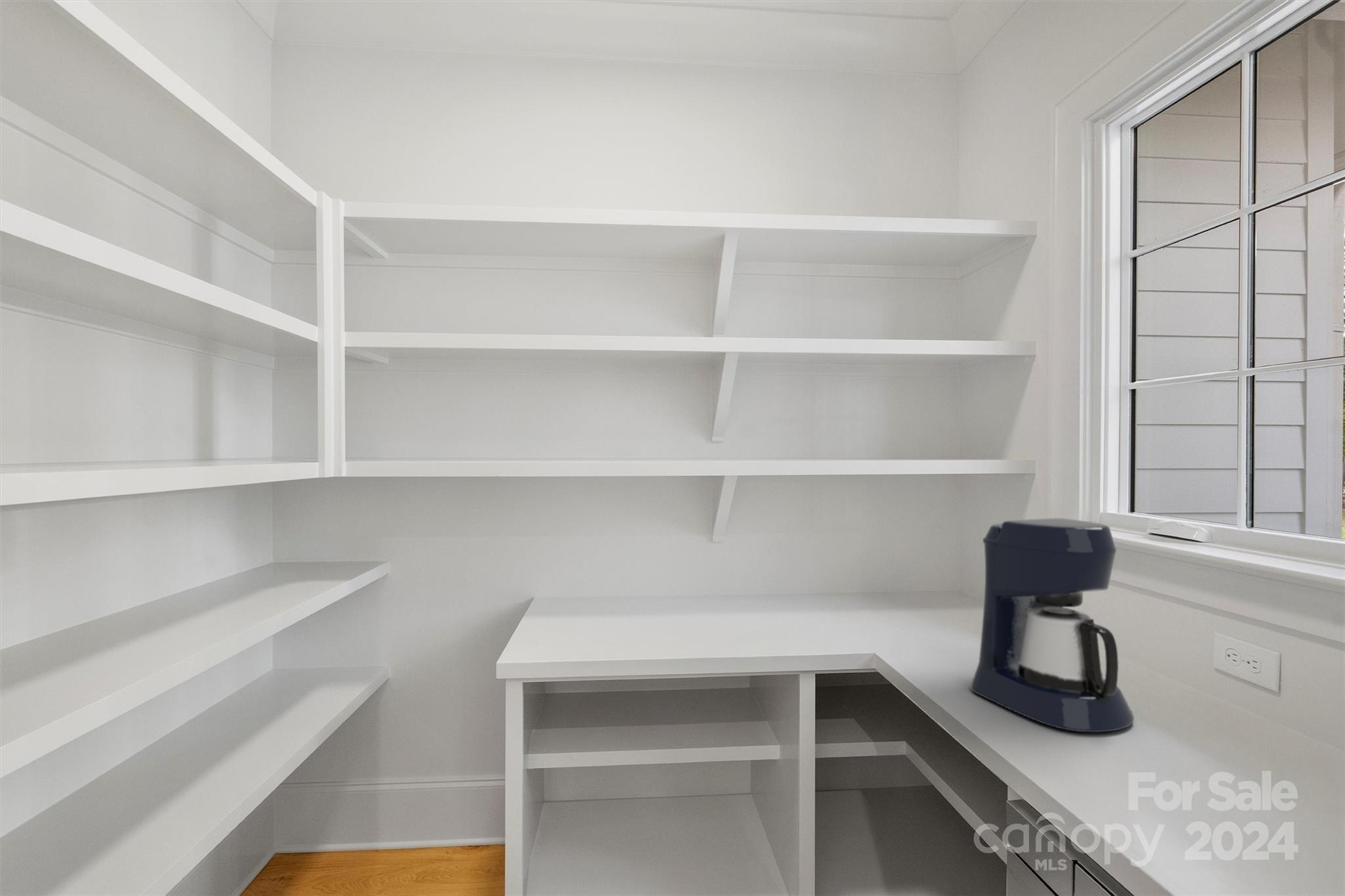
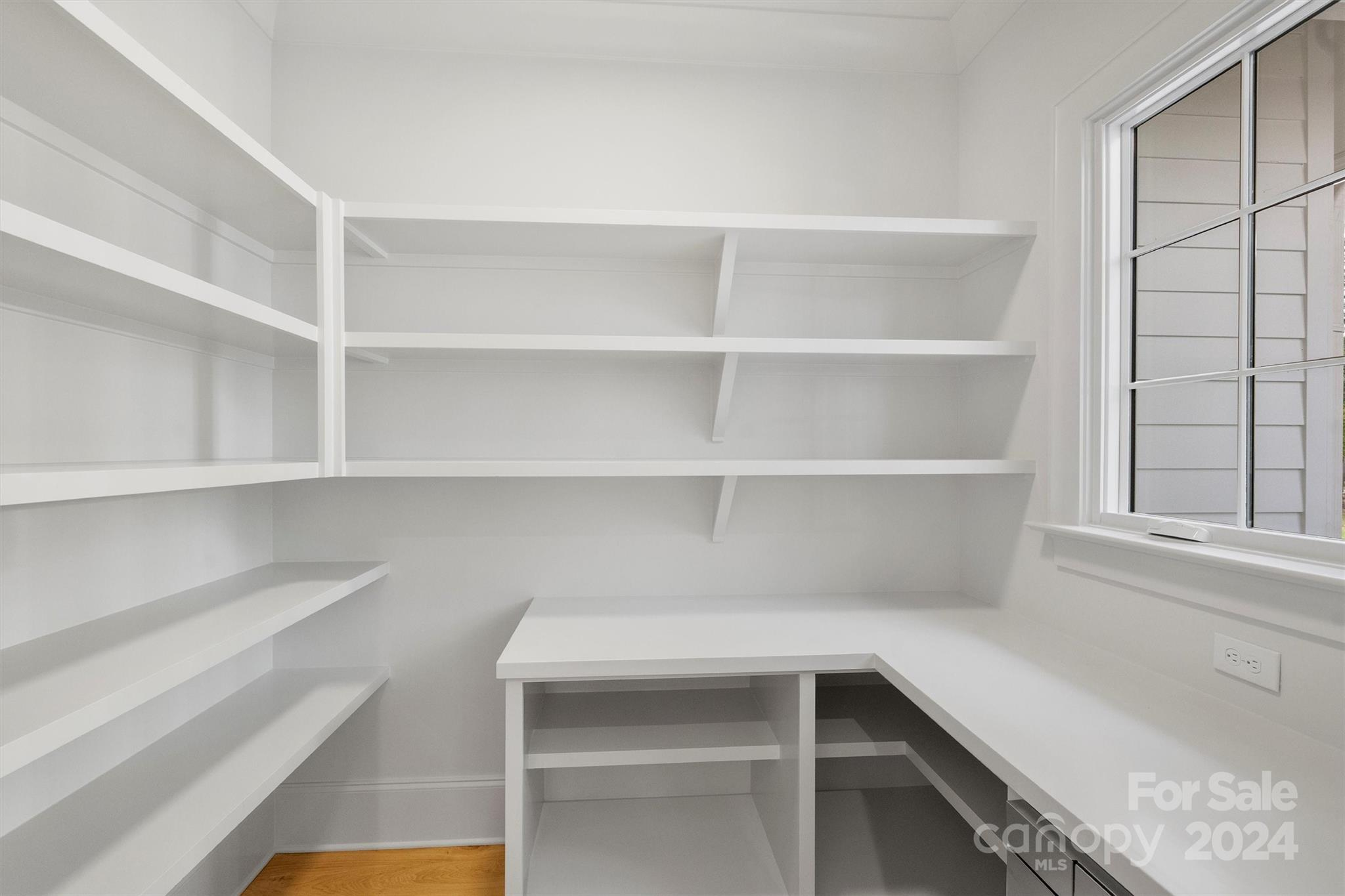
- coffee maker (1051, 611)
